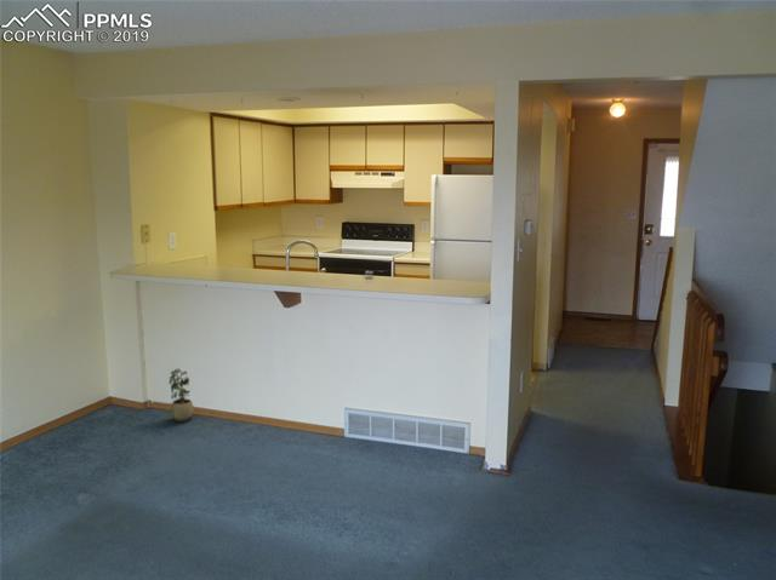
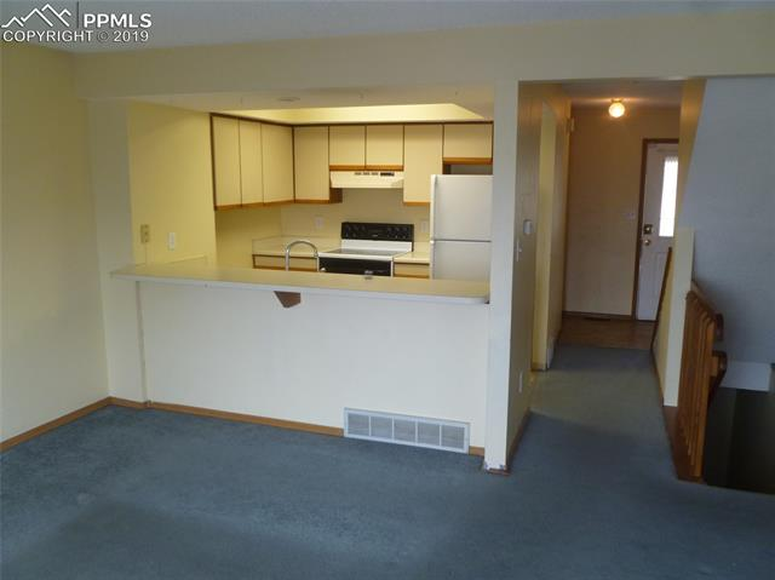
- potted plant (181, 395)
